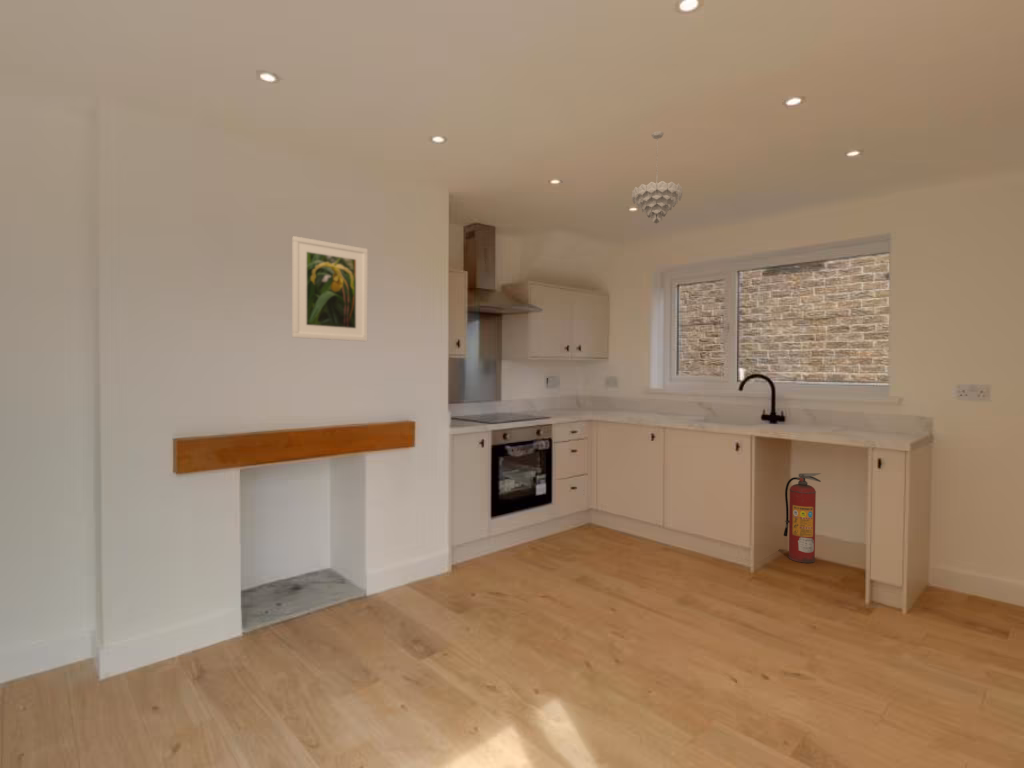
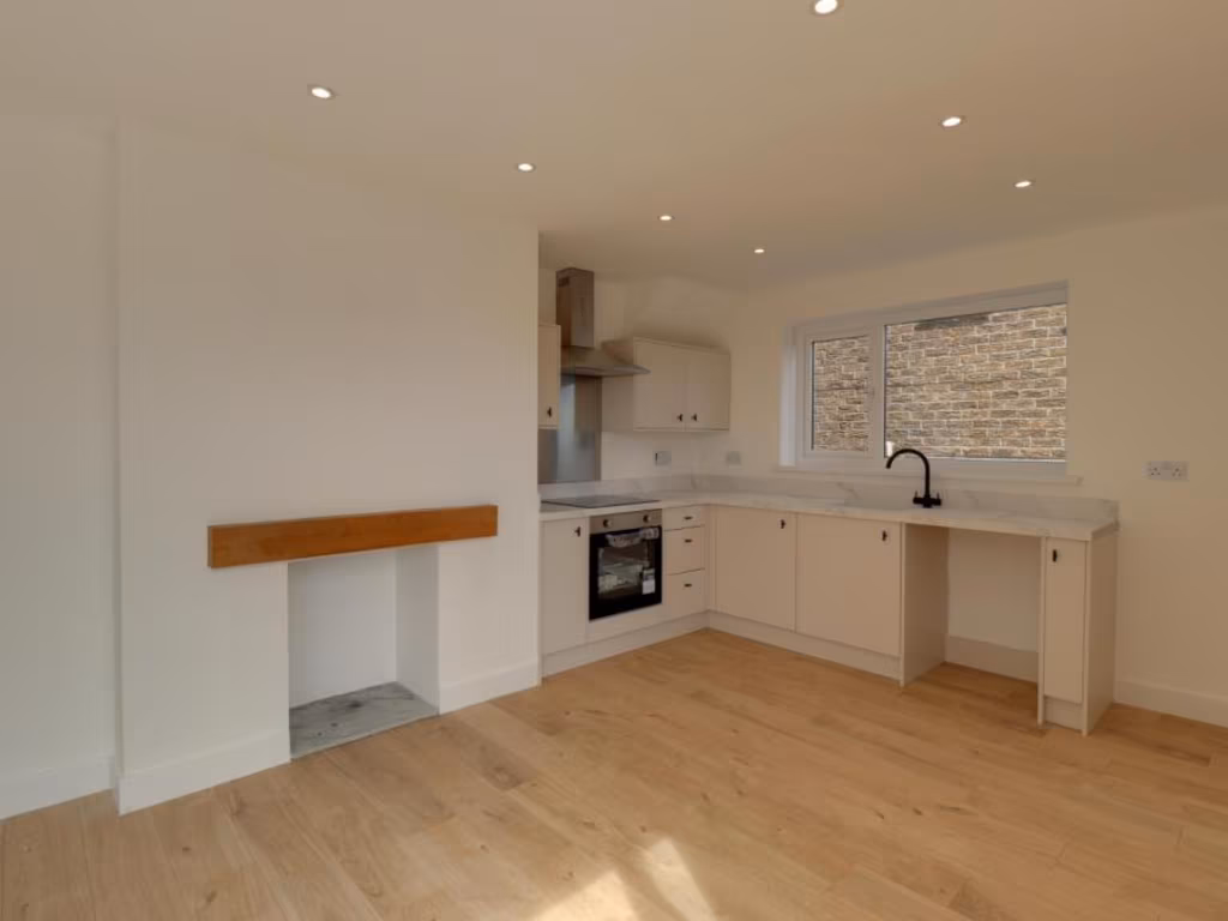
- pendant light (656, 178)
- fire extinguisher (801, 515)
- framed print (331, 291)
